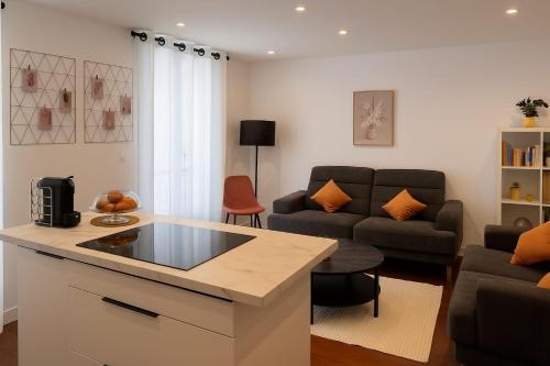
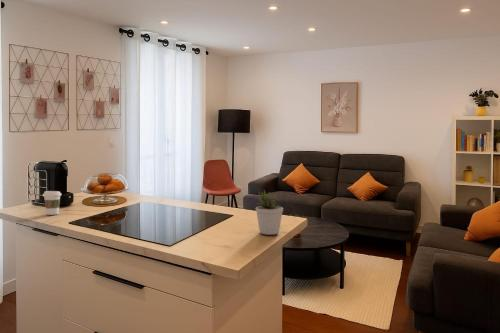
+ potted plant (269, 211)
+ coffee cup (52, 202)
